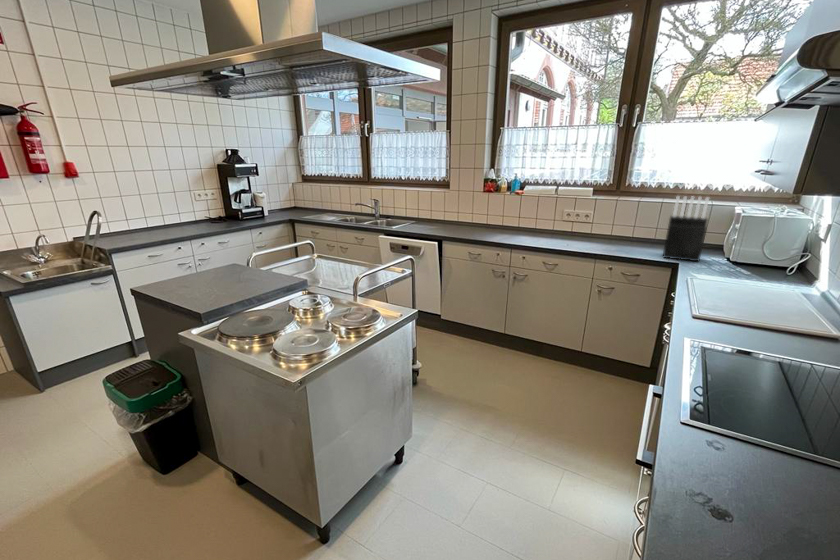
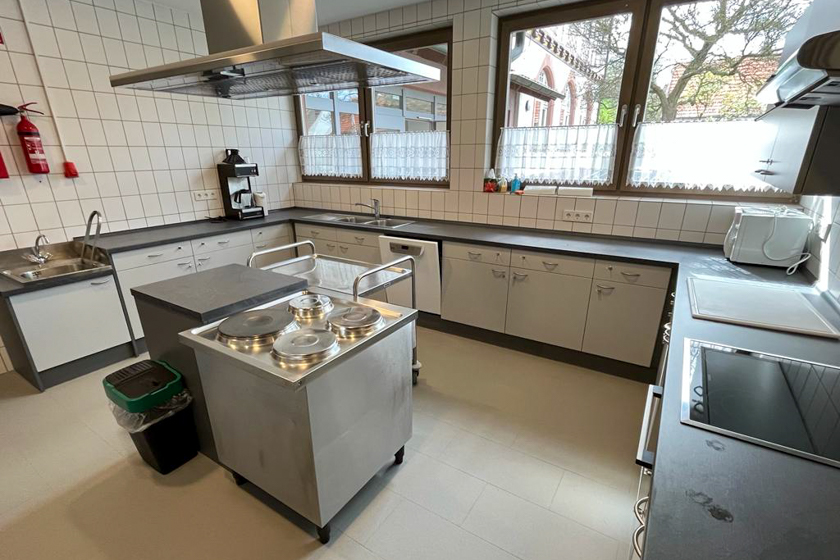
- knife block (686, 228)
